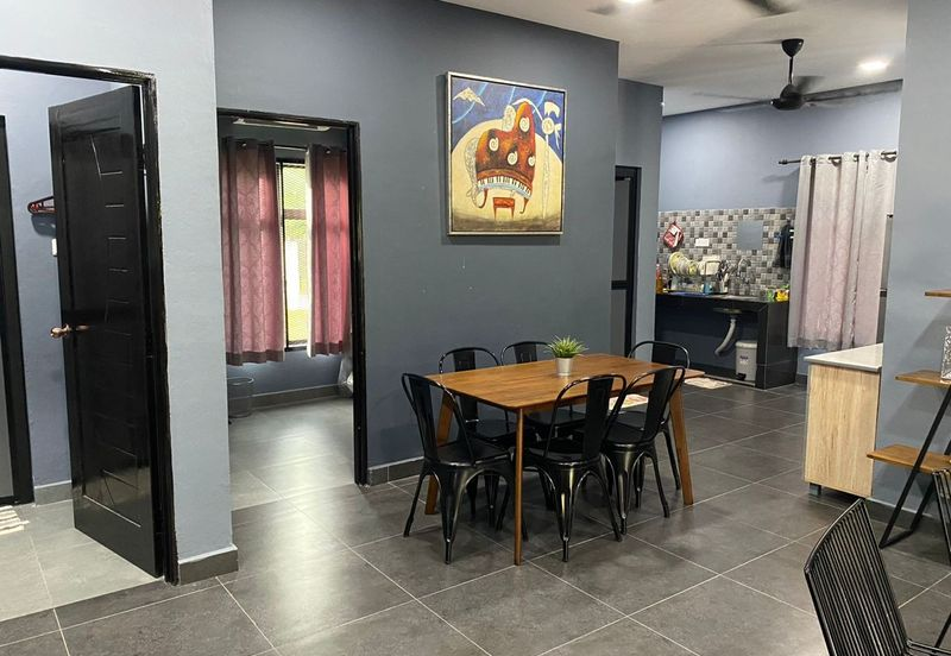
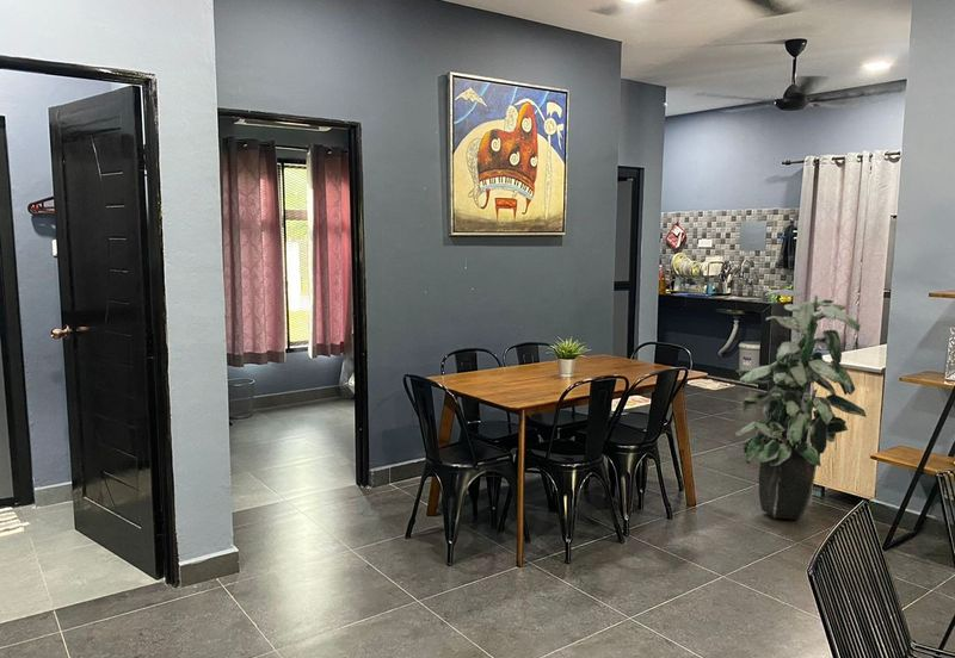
+ indoor plant (791, 403)
